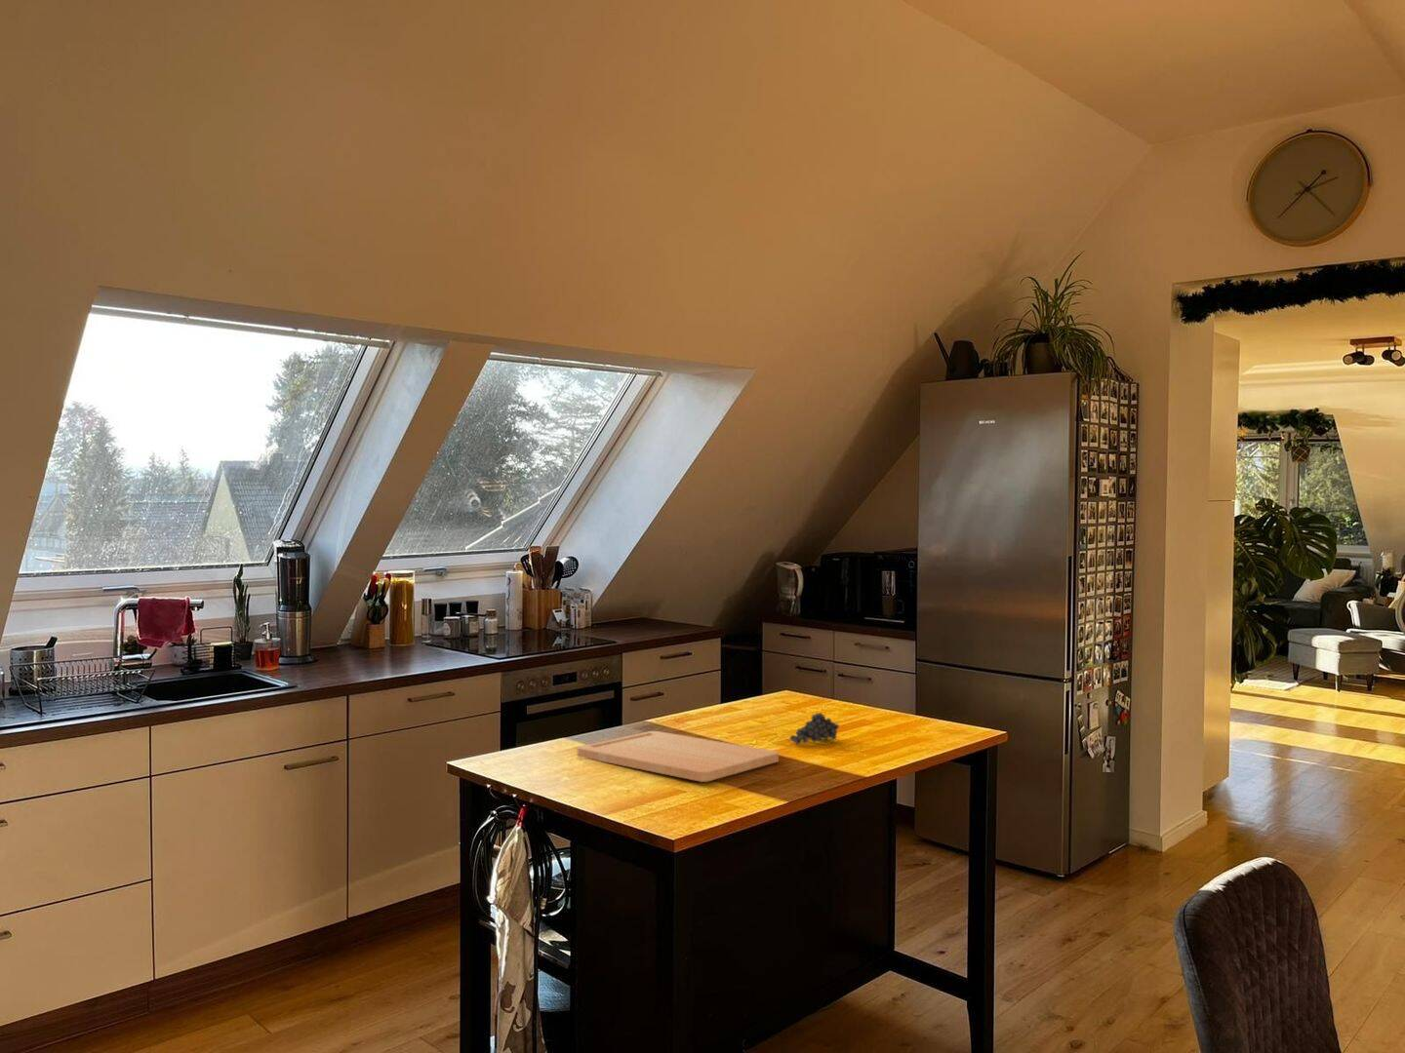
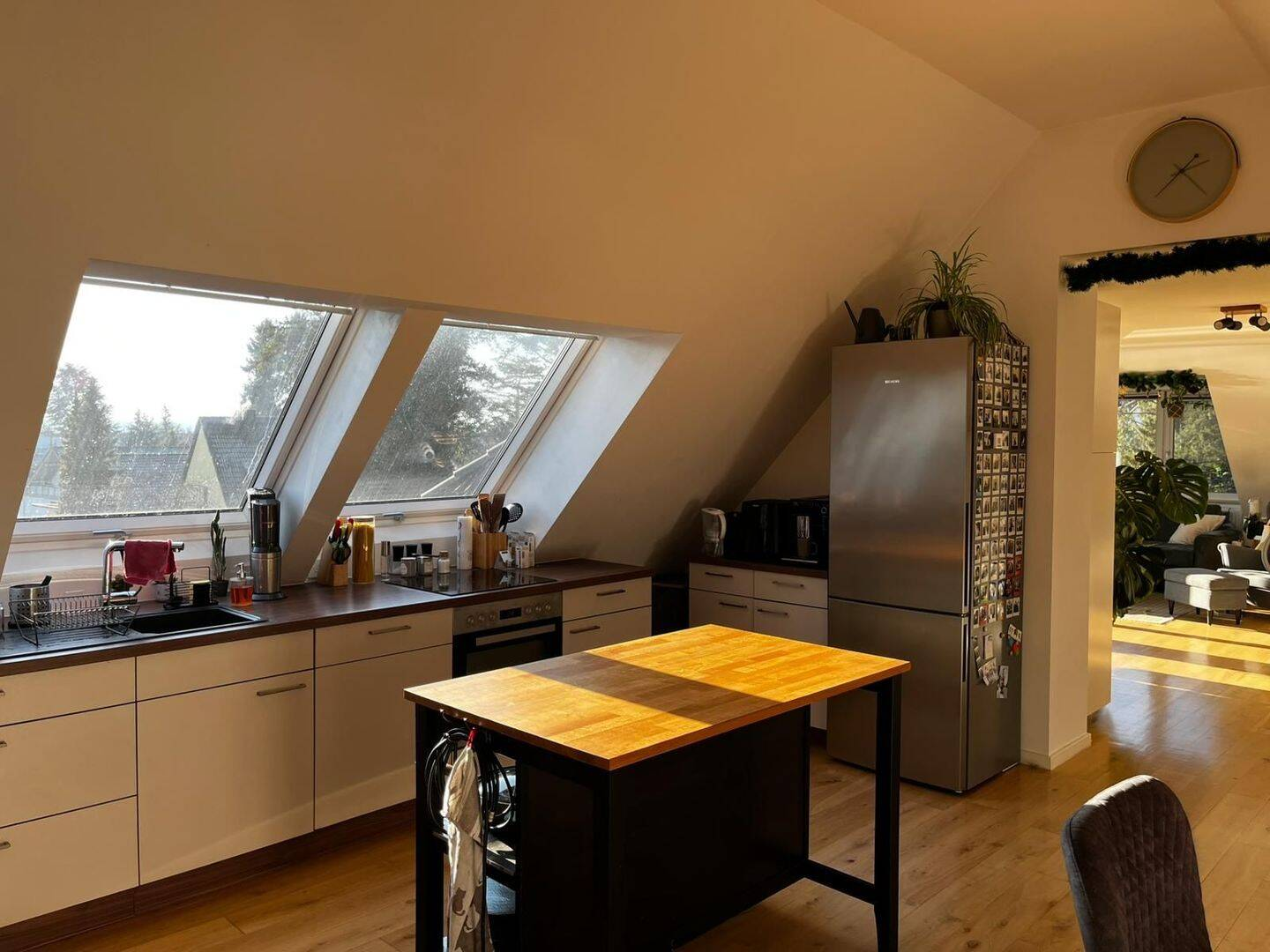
- cutting board (676, 753)
- fruit (815, 728)
